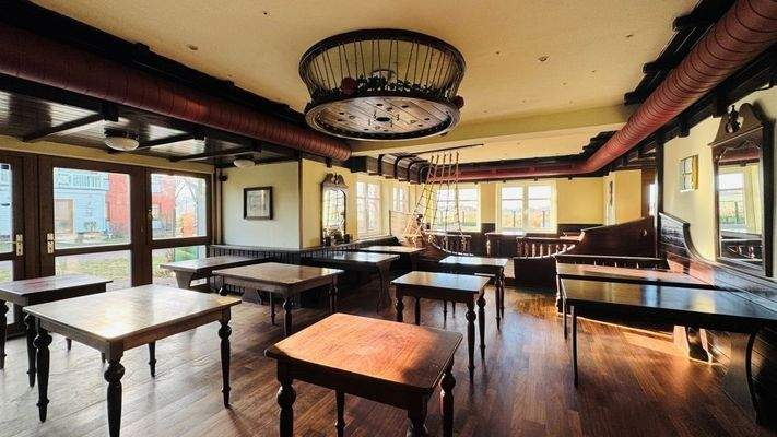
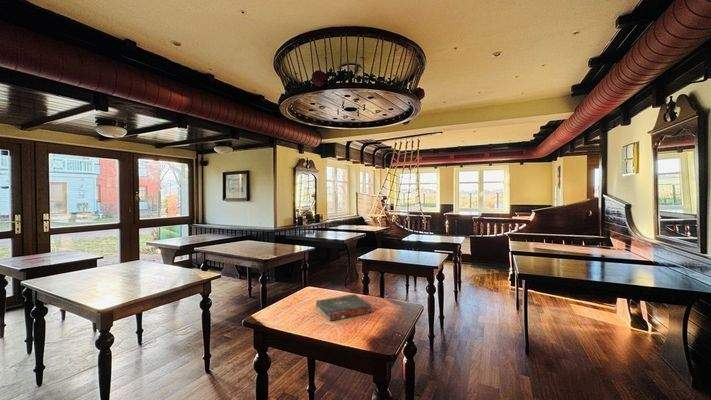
+ book (343, 305)
